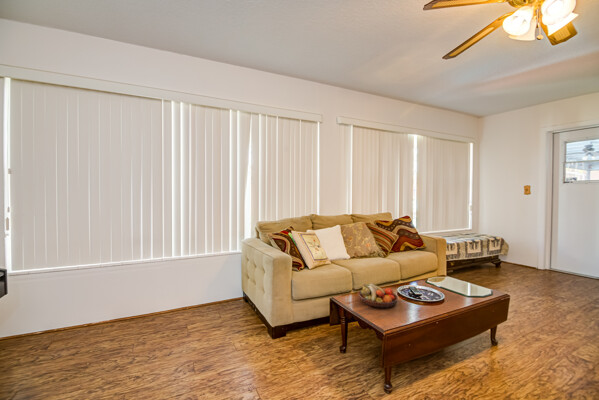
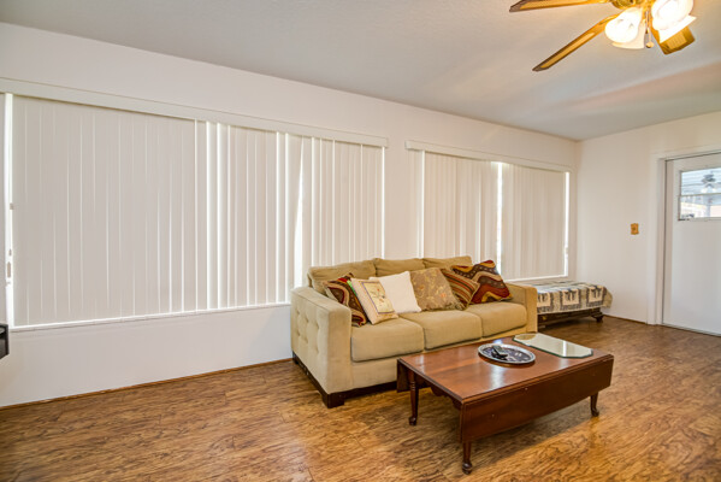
- fruit bowl (377, 293)
